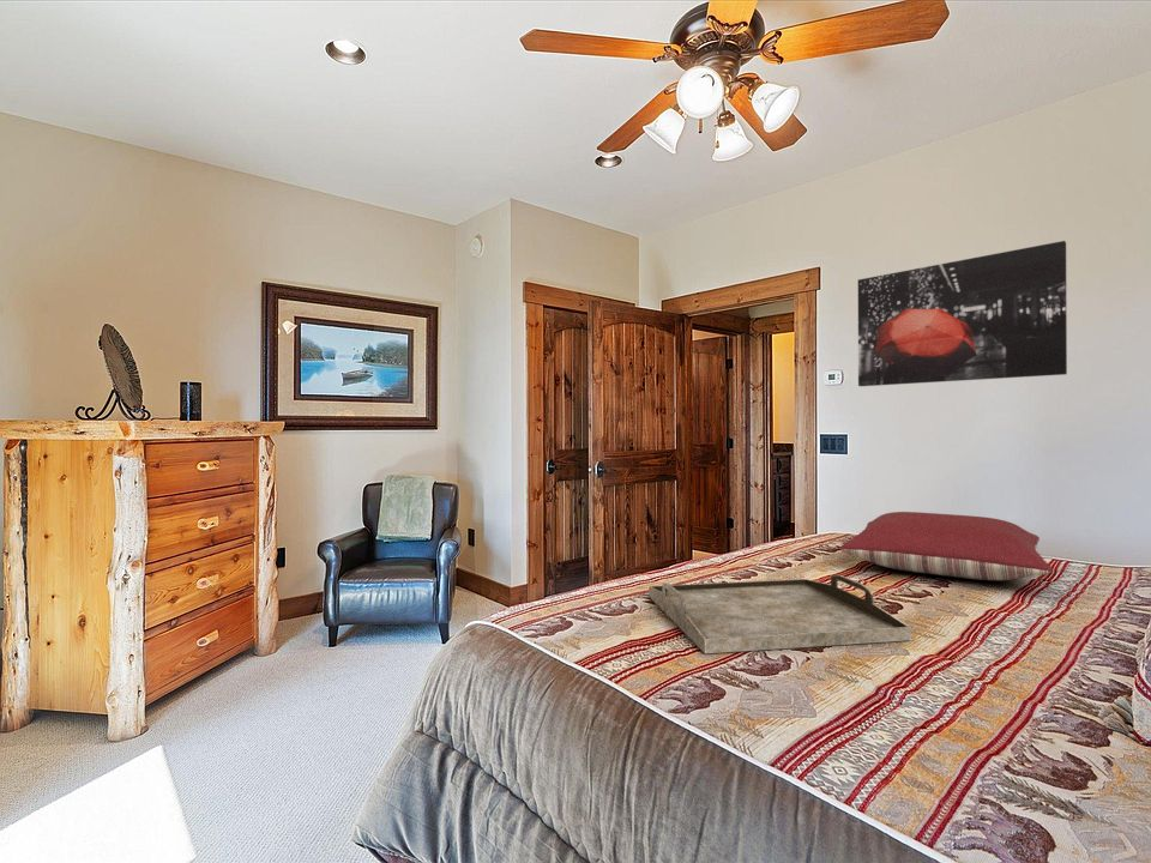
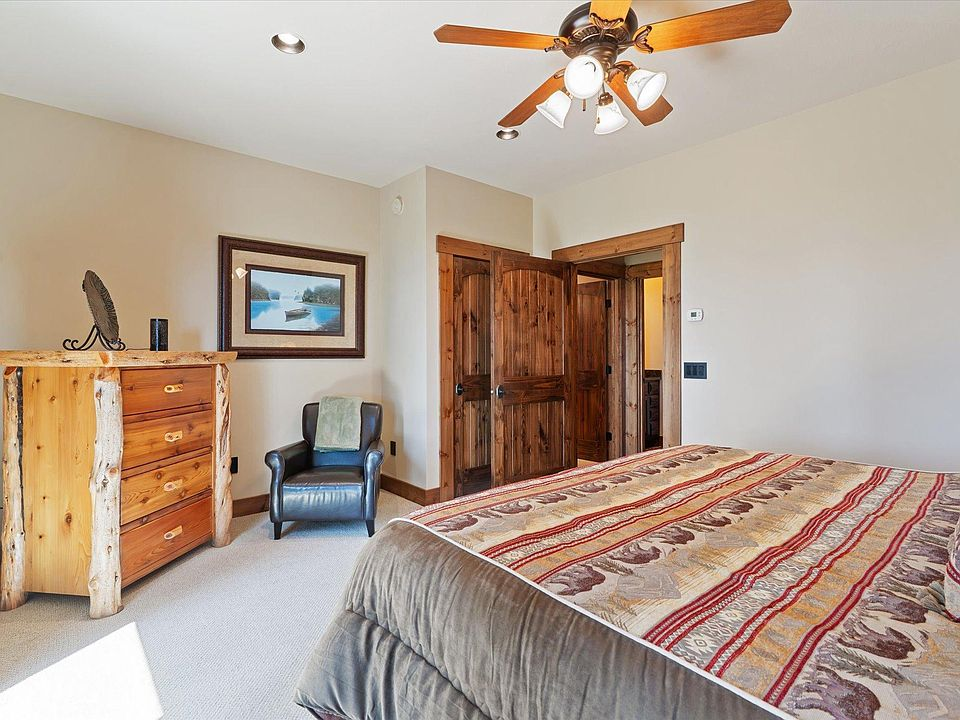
- serving tray (764, 599)
- wall art (951, 321)
- pillow (942, 543)
